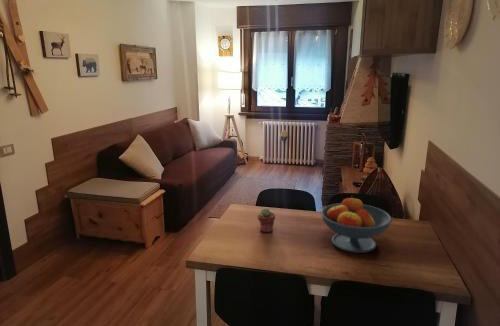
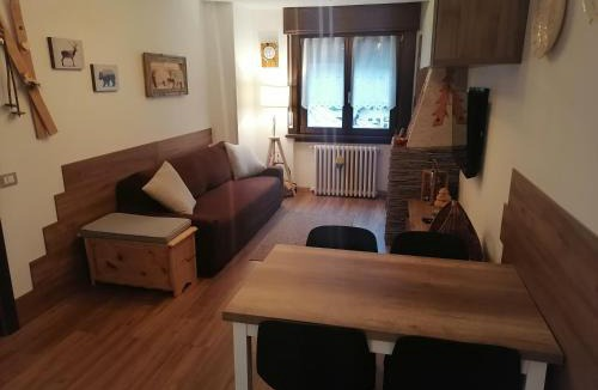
- potted succulent (266, 219)
- fruit bowl (354, 223)
